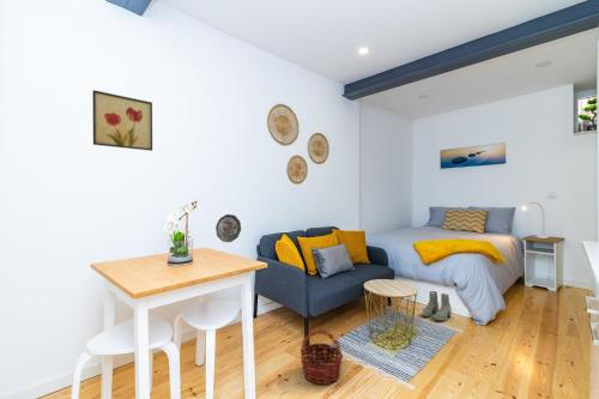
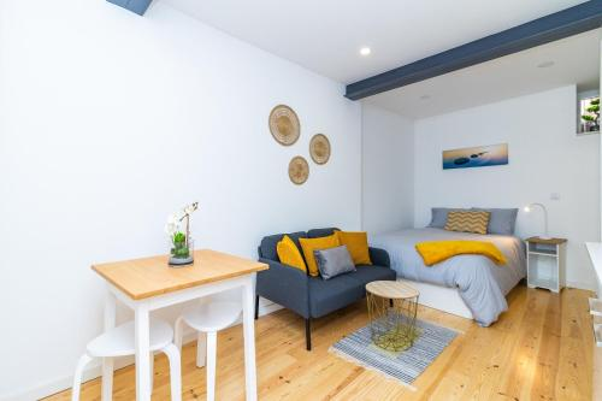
- decorative plate (228, 228)
- wall art (123, 122)
- basket (321, 351)
- boots (436, 304)
